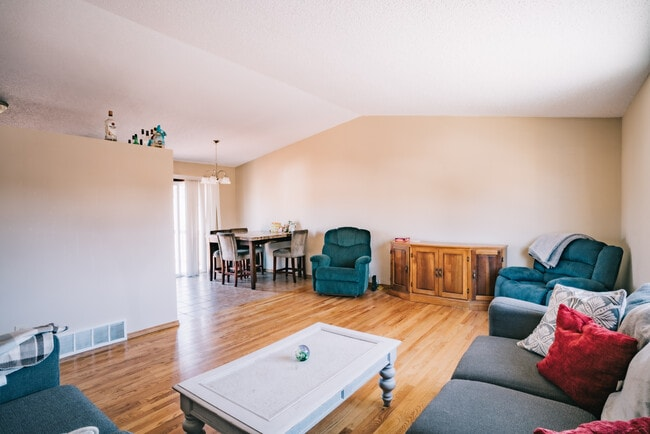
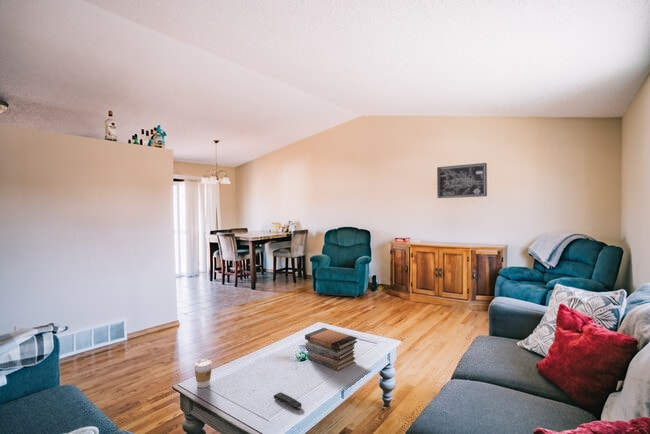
+ coffee cup (203, 373)
+ book stack (330, 347)
+ remote control (288, 400)
+ wall art (461, 181)
